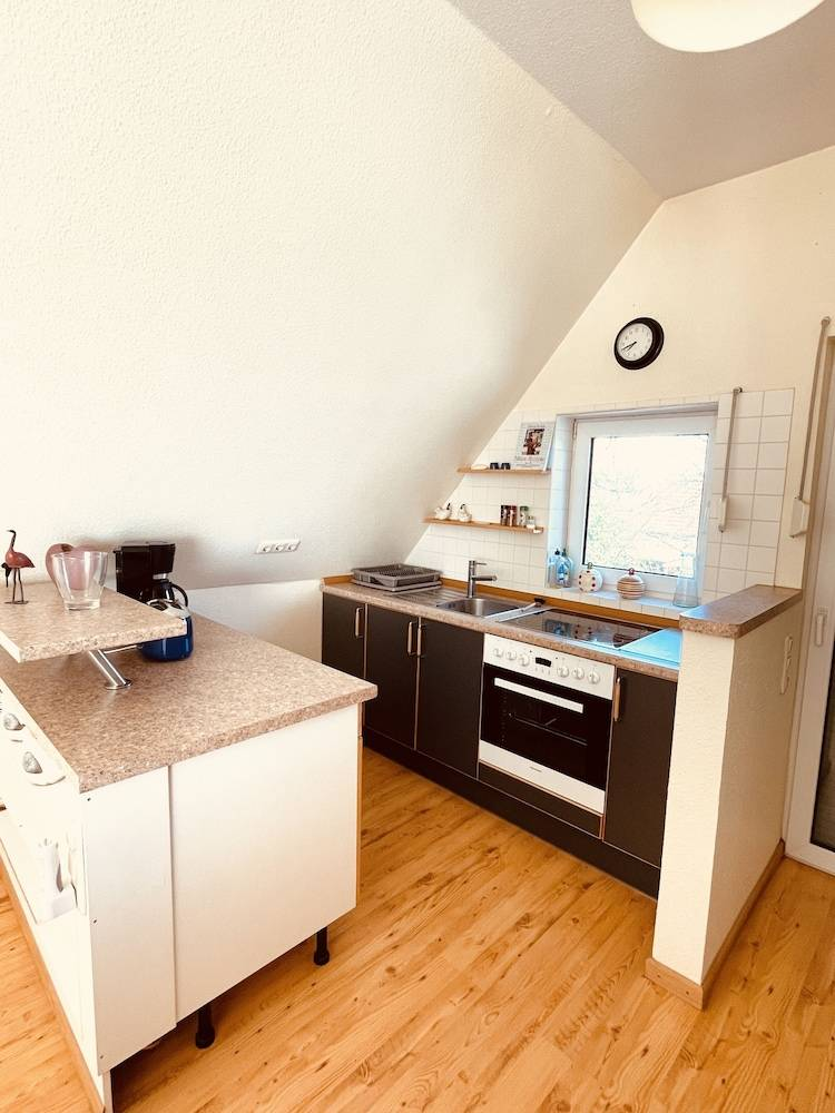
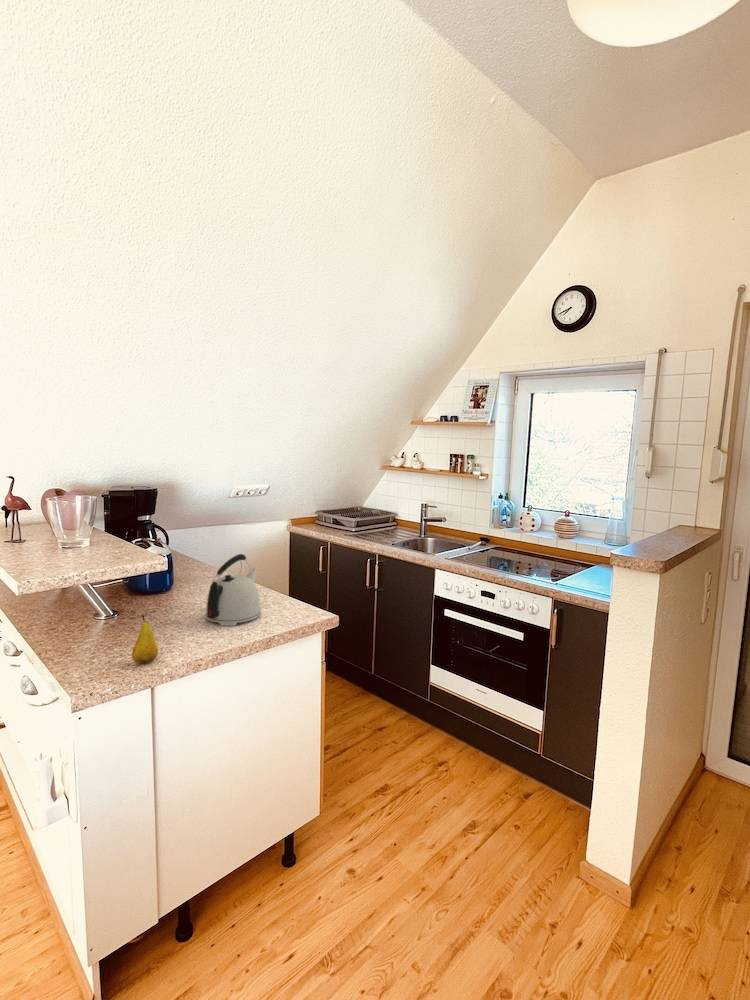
+ fruit (145, 638)
+ kettle (234, 586)
